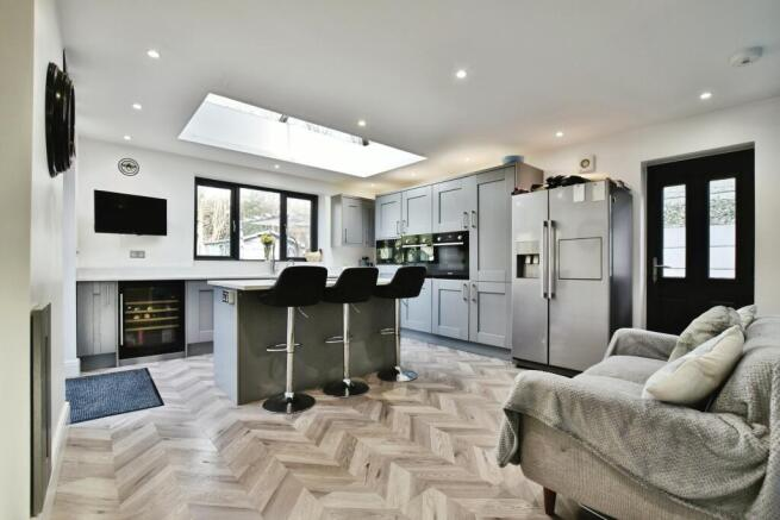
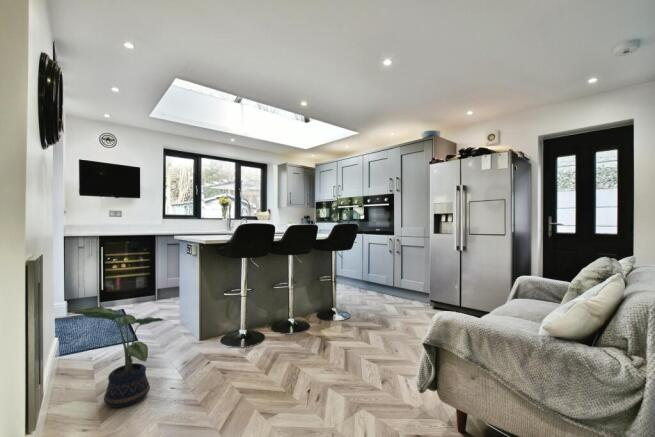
+ potted plant (124, 347)
